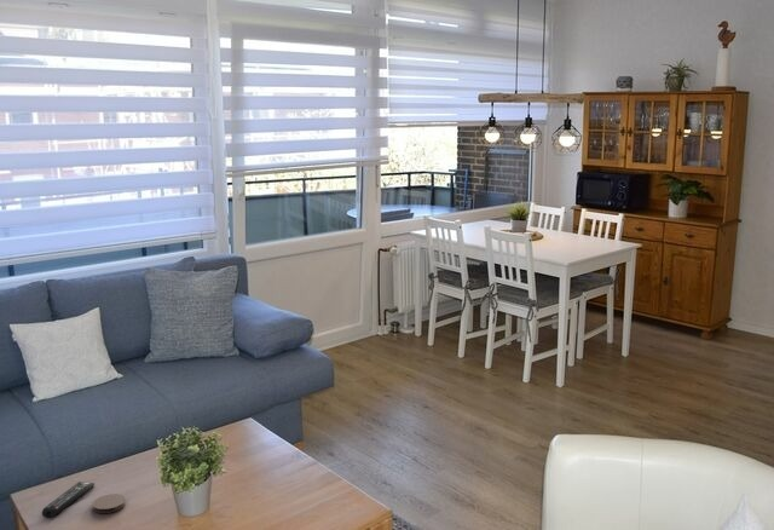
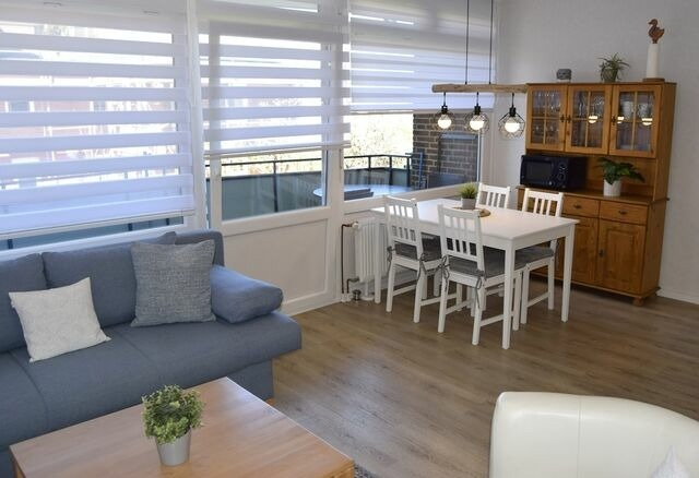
- remote control (69, 497)
- coaster (109, 502)
